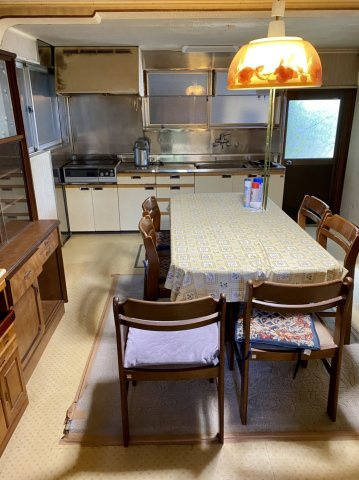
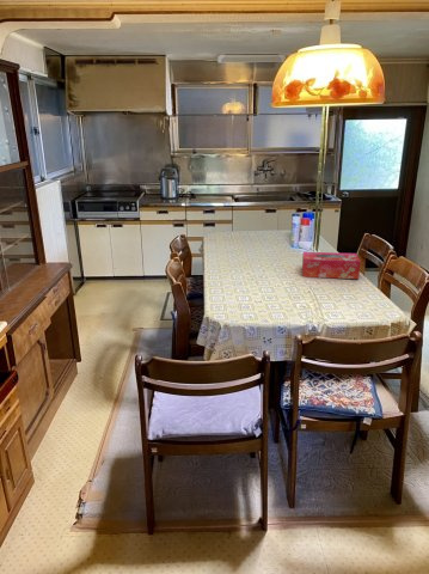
+ tissue box (330, 264)
